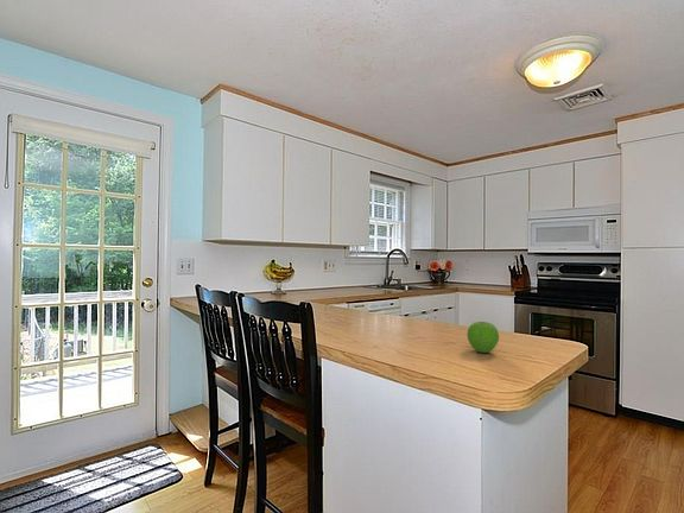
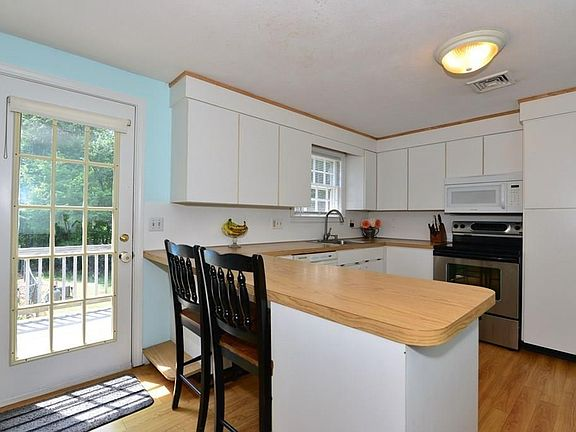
- fruit (482, 336)
